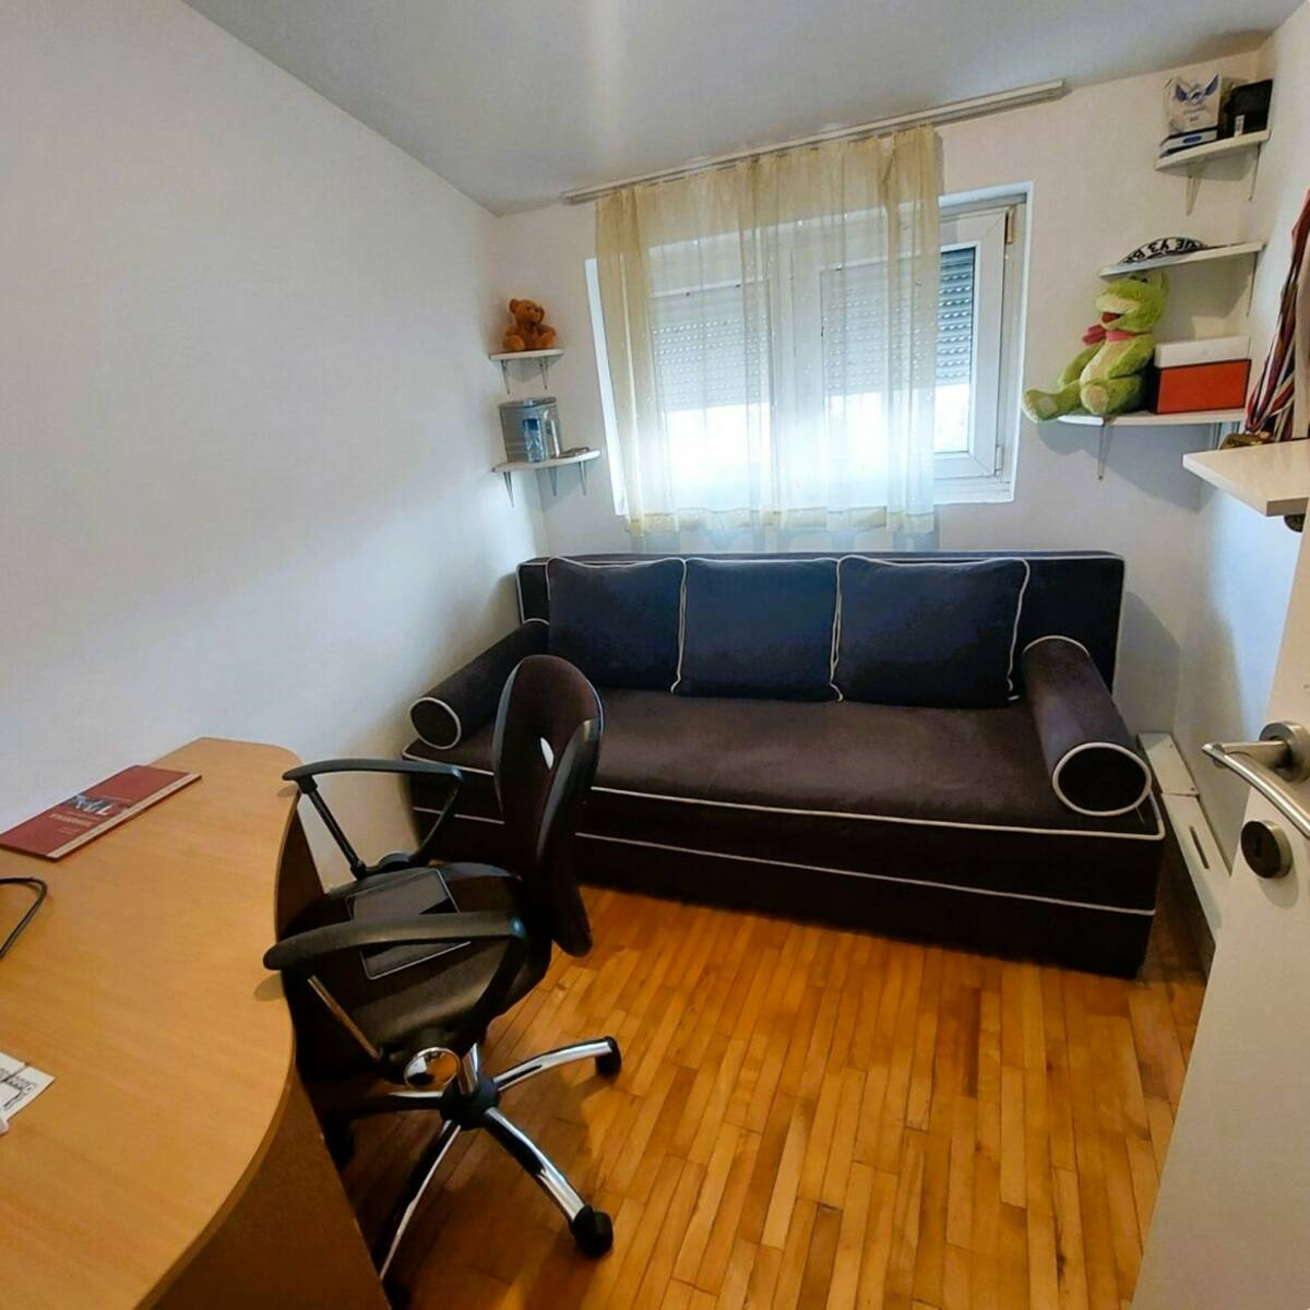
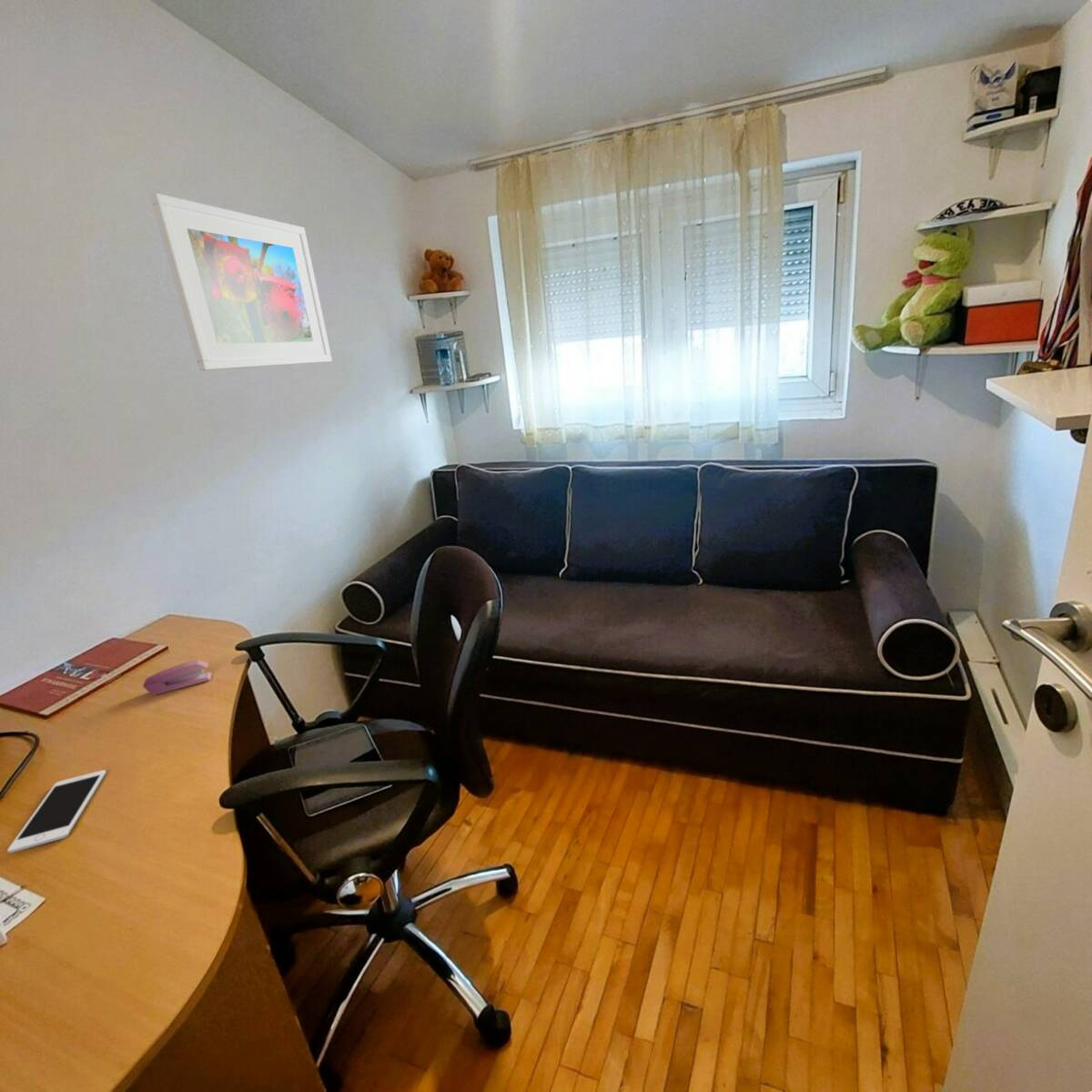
+ cell phone (61, 807)
+ stapler (177, 676)
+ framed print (257, 292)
